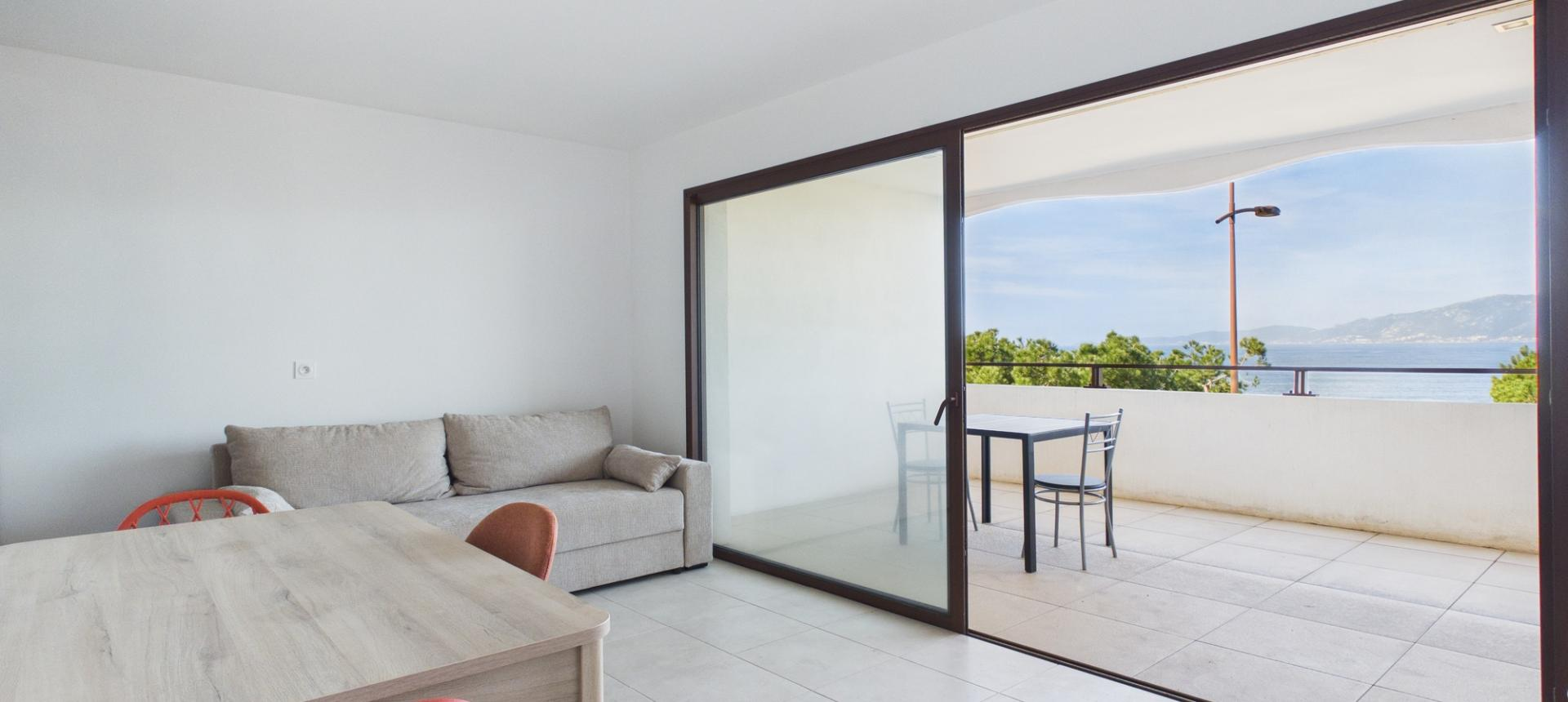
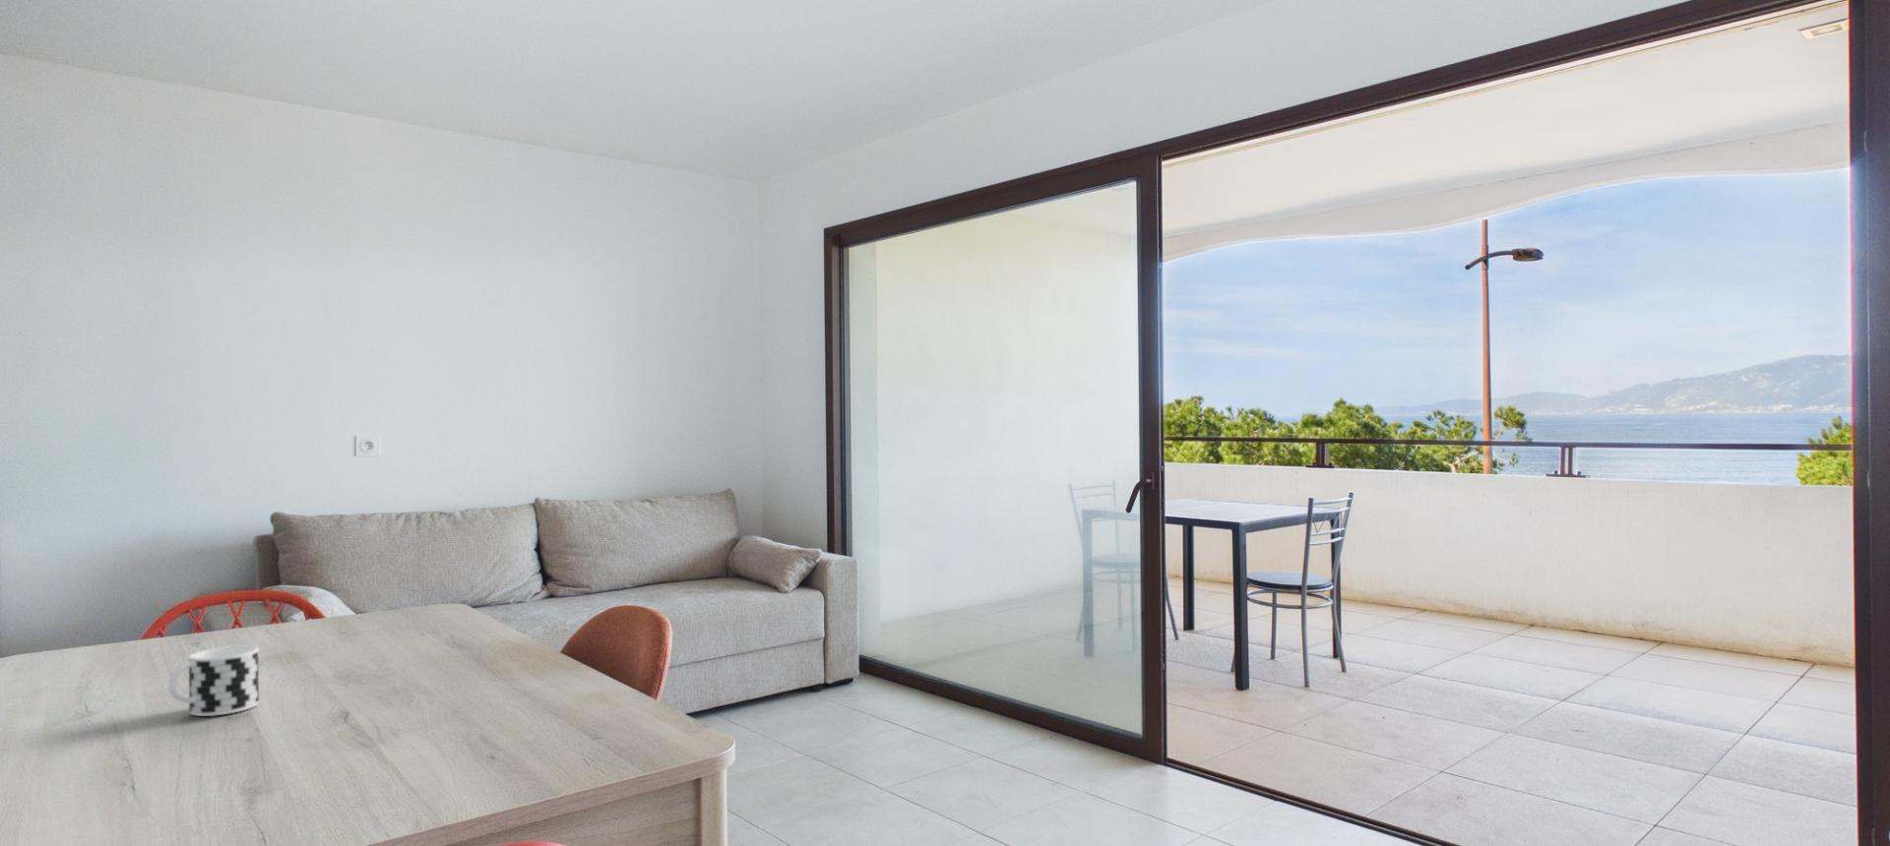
+ cup (213, 682)
